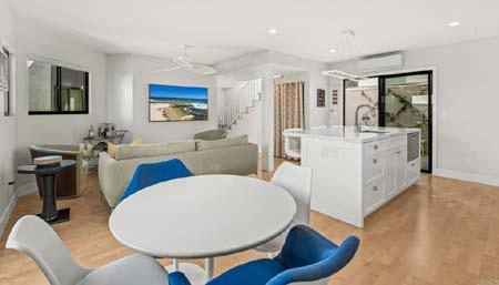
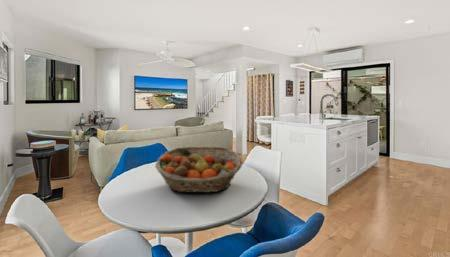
+ fruit basket (199, 167)
